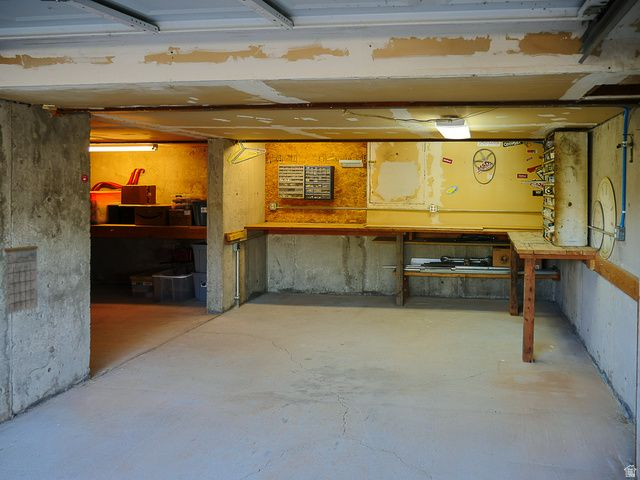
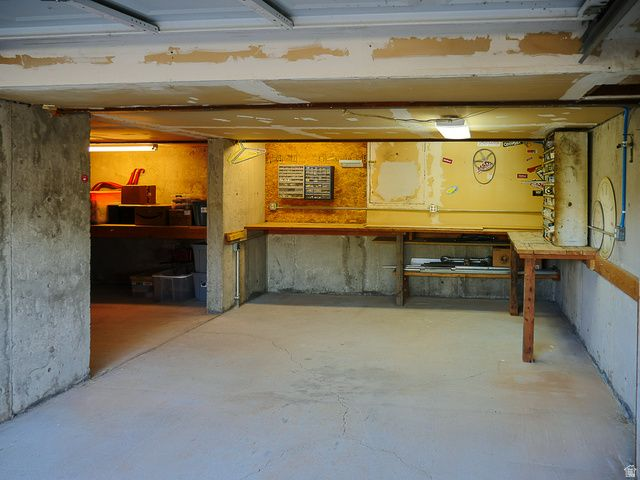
- calendar (22, 271)
